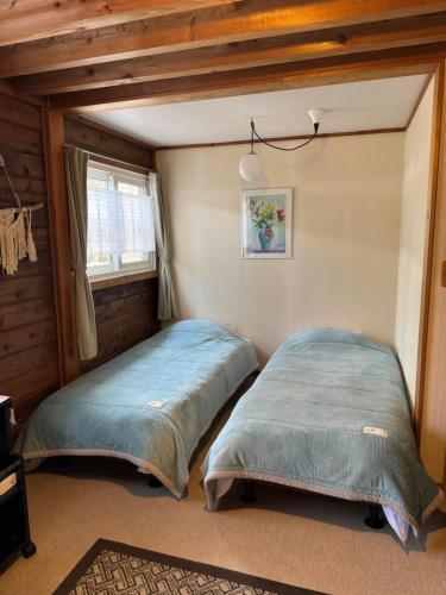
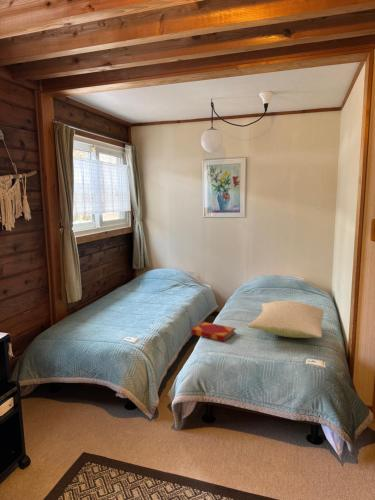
+ pillow (287, 318)
+ hardback book (213, 331)
